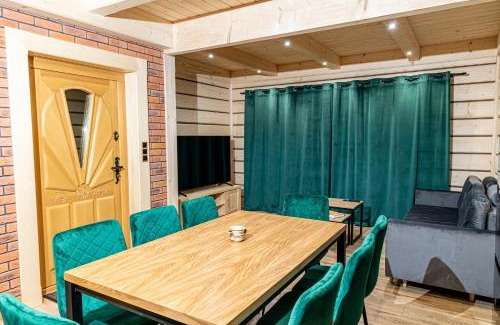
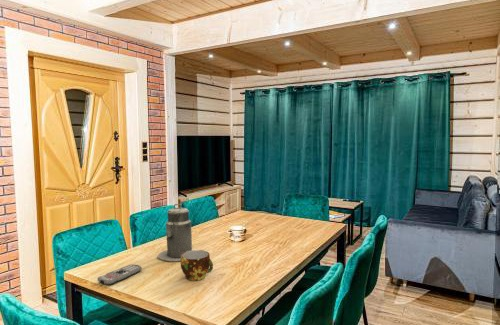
+ remote control (121, 274)
+ cup (197, 265)
+ canister (176, 229)
